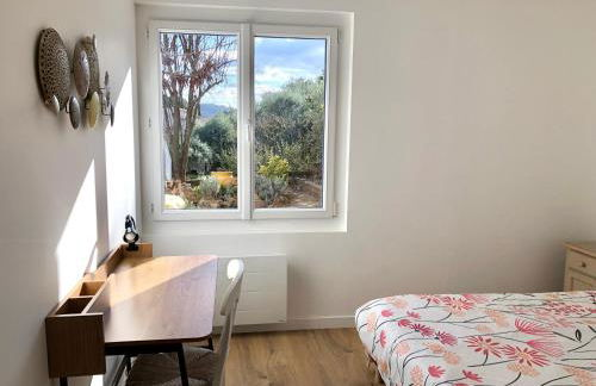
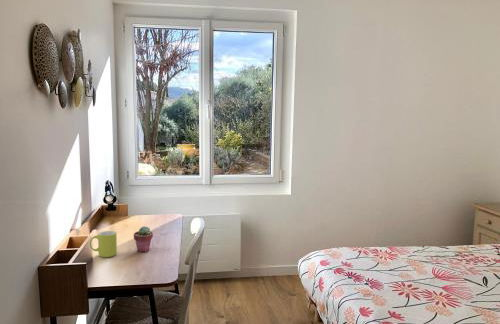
+ mug (103, 244)
+ potted succulent (143, 238)
